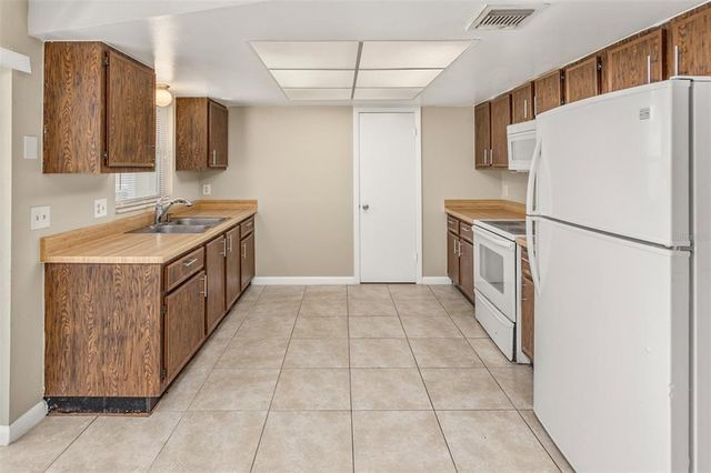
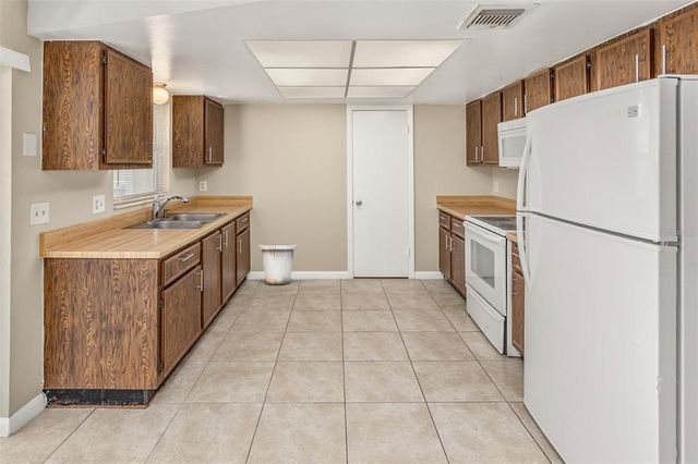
+ trash can (277, 264)
